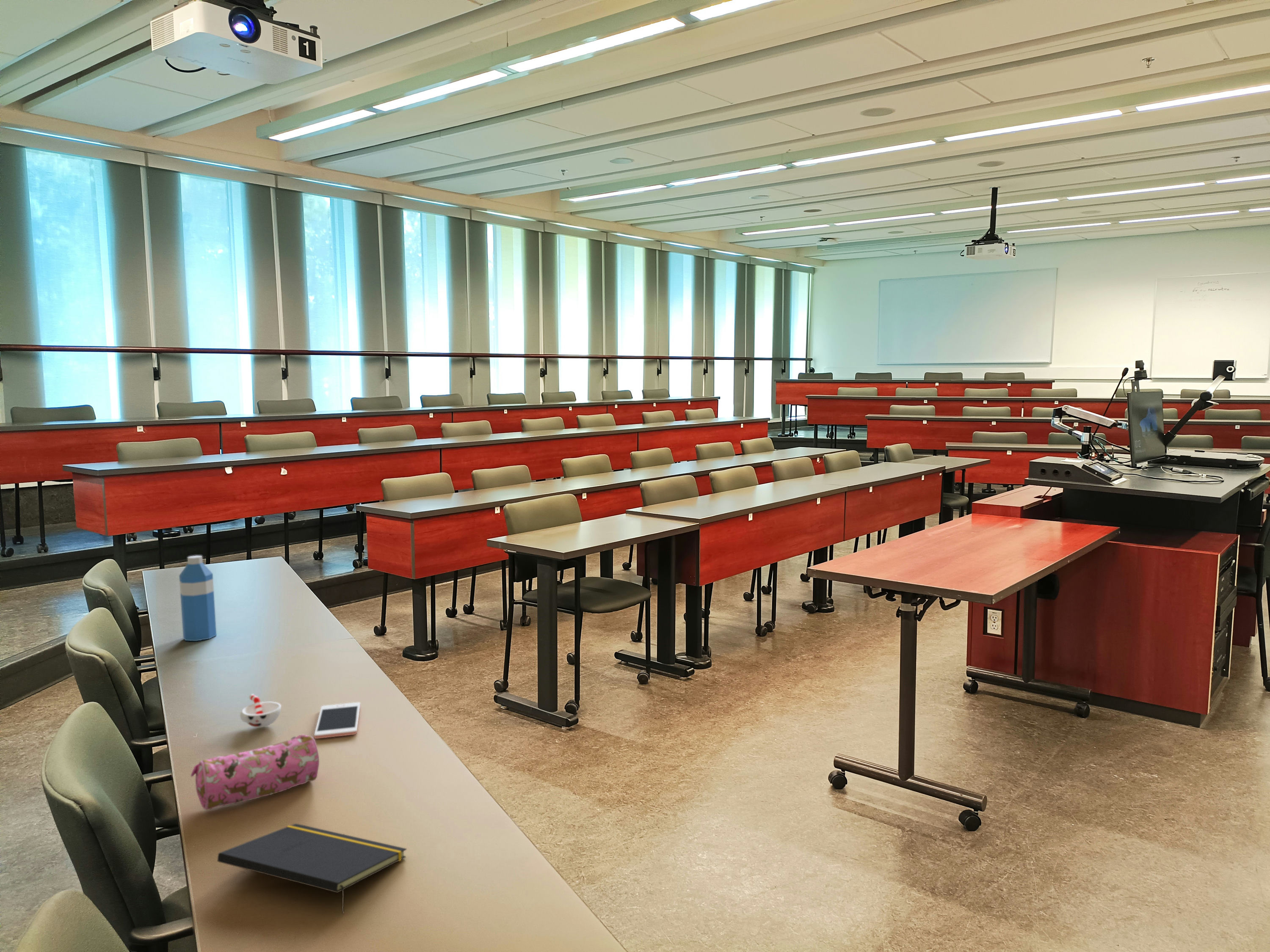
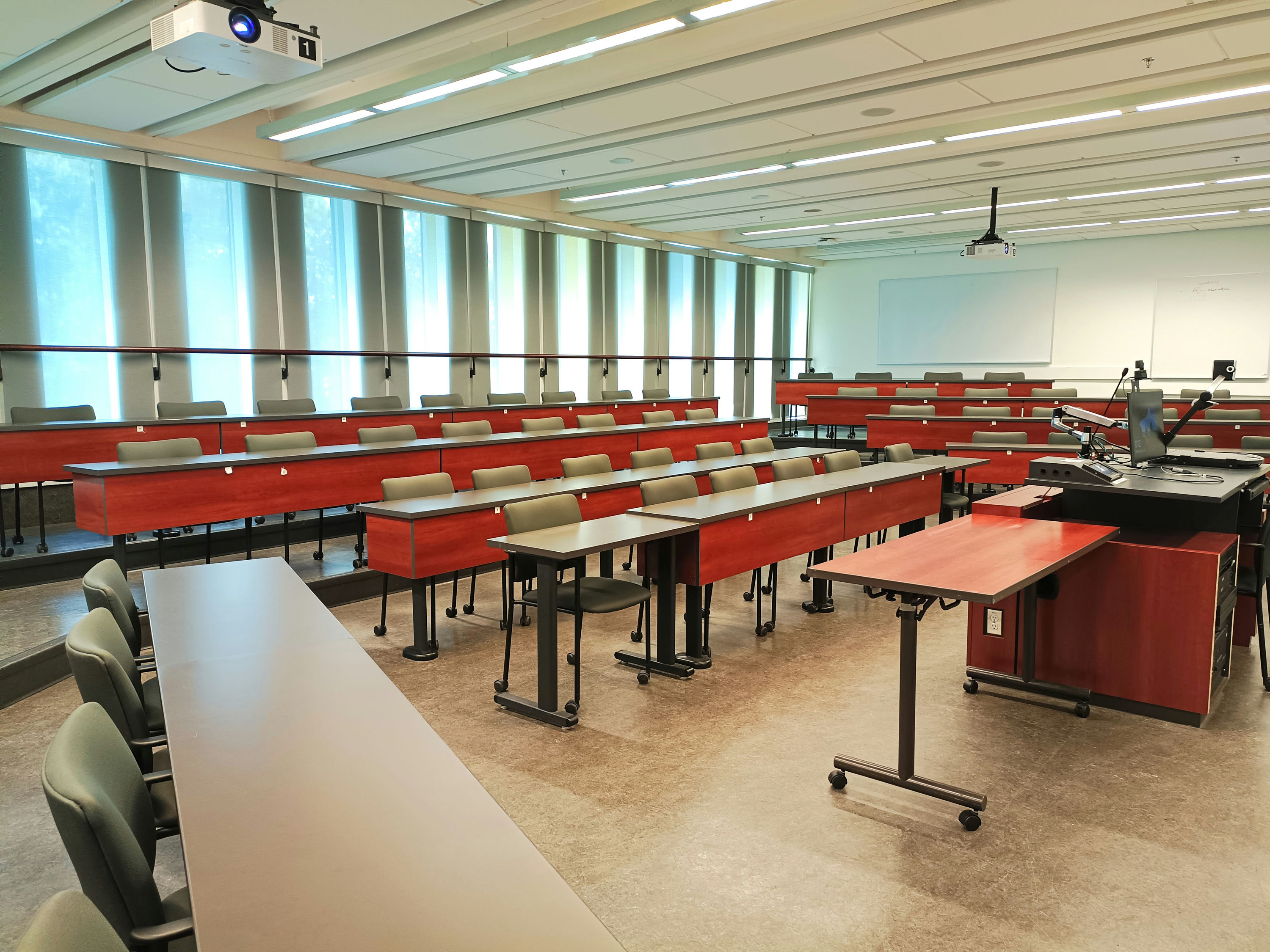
- cup (260, 713)
- pencil case (257, 771)
- cell phone (338, 719)
- water bottle (197, 597)
- notepad (314, 855)
